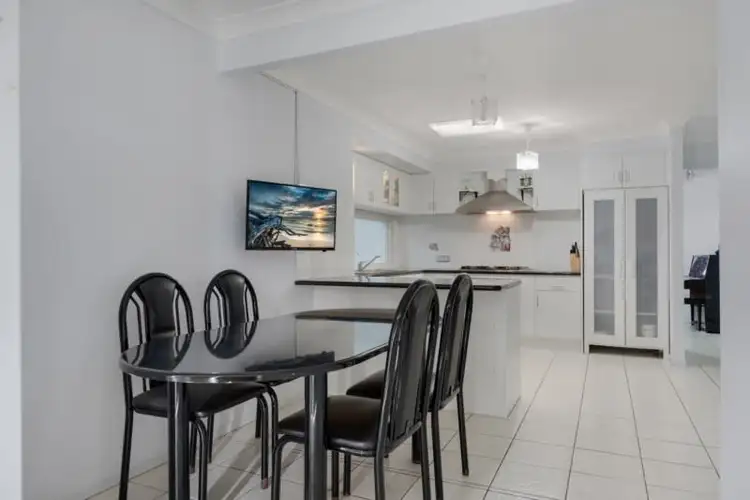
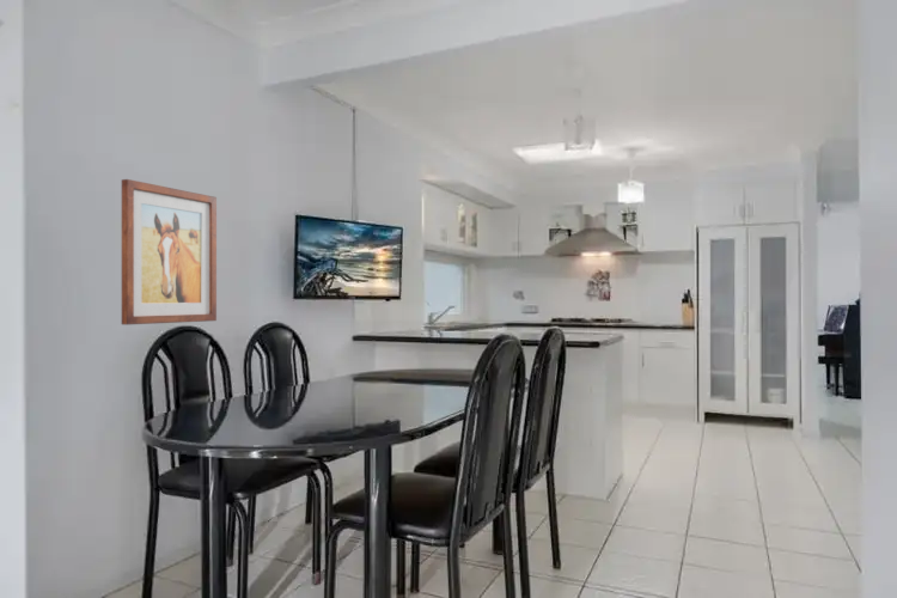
+ wall art (172, 255)
